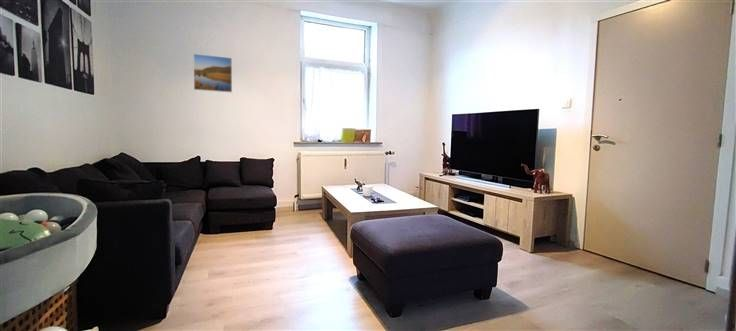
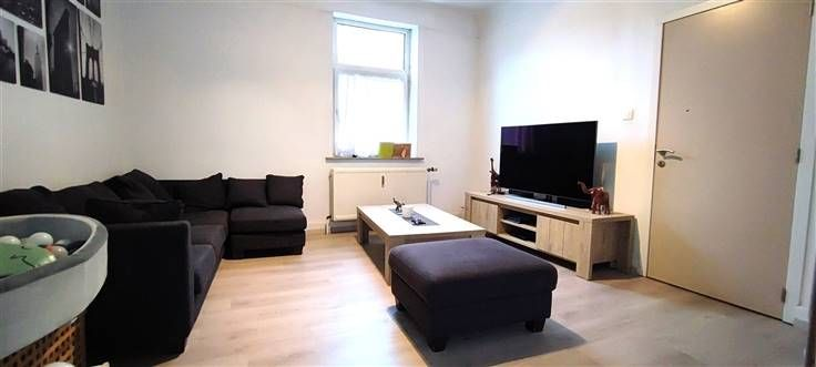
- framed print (213, 73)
